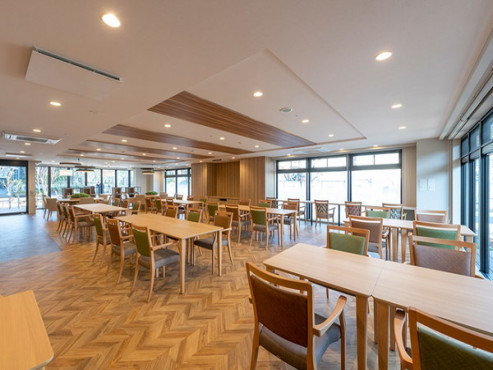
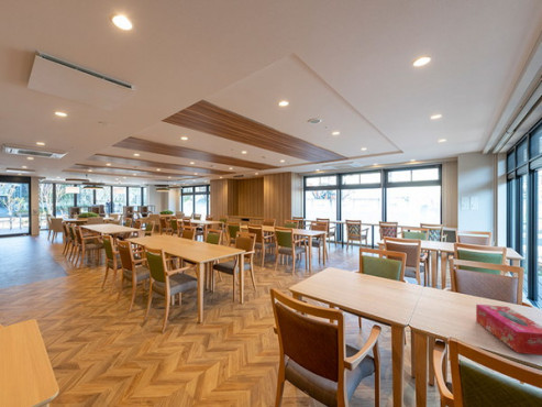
+ tissue box (511, 327)
